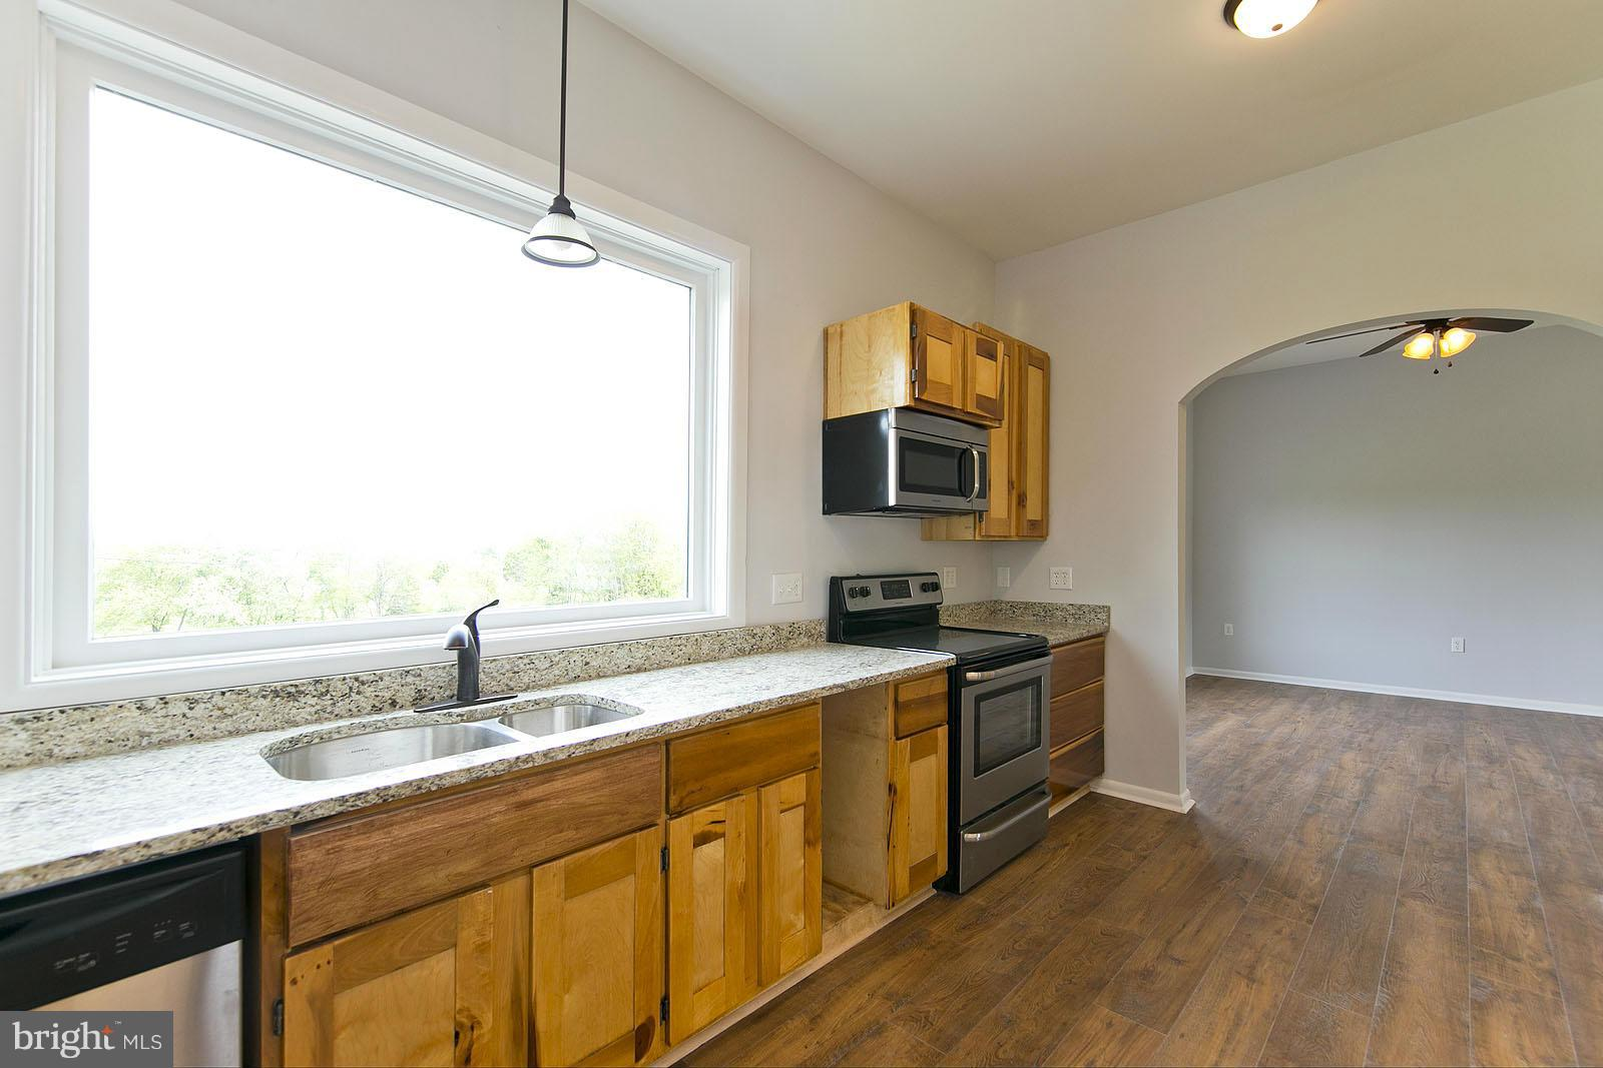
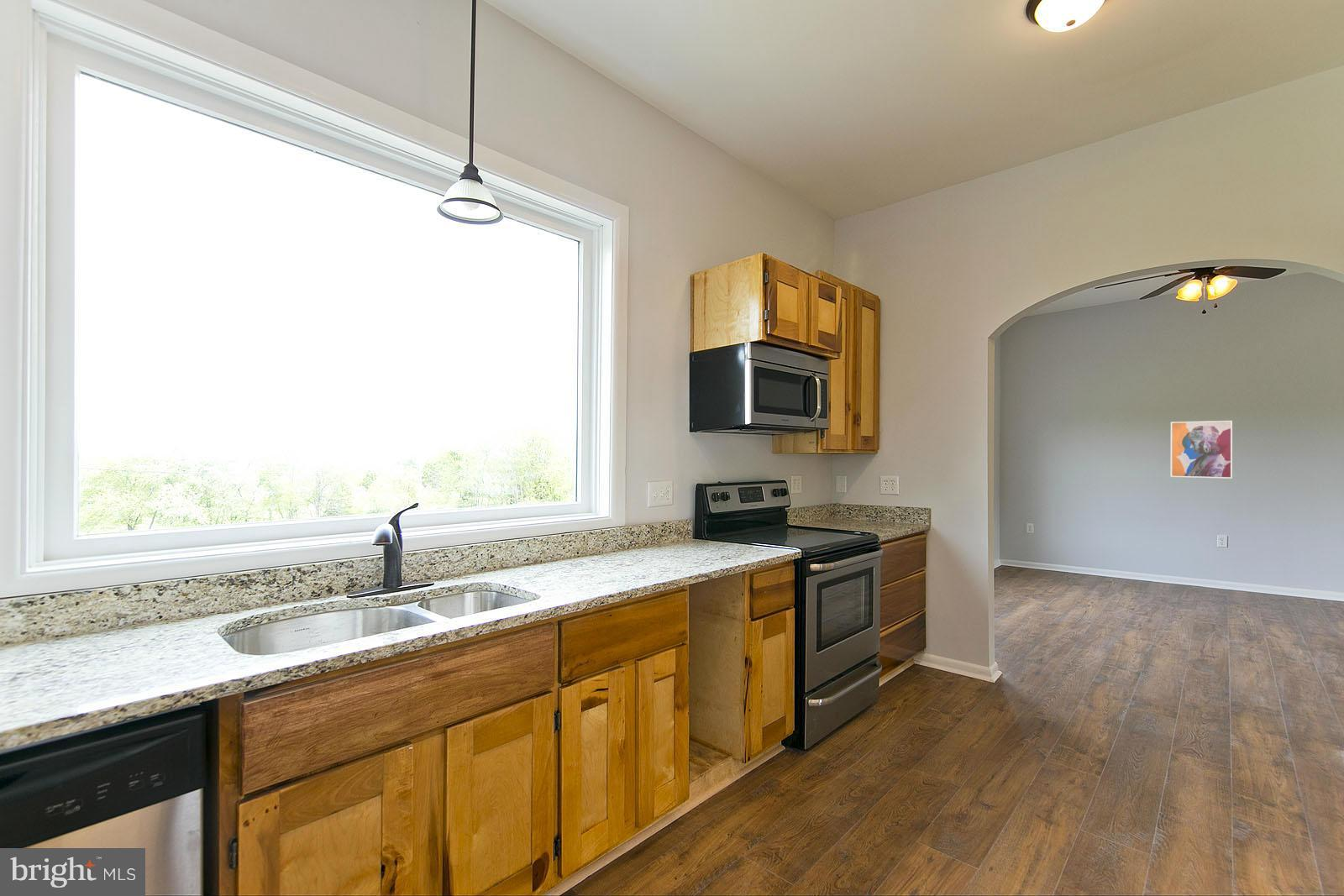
+ wall art (1200, 449)
